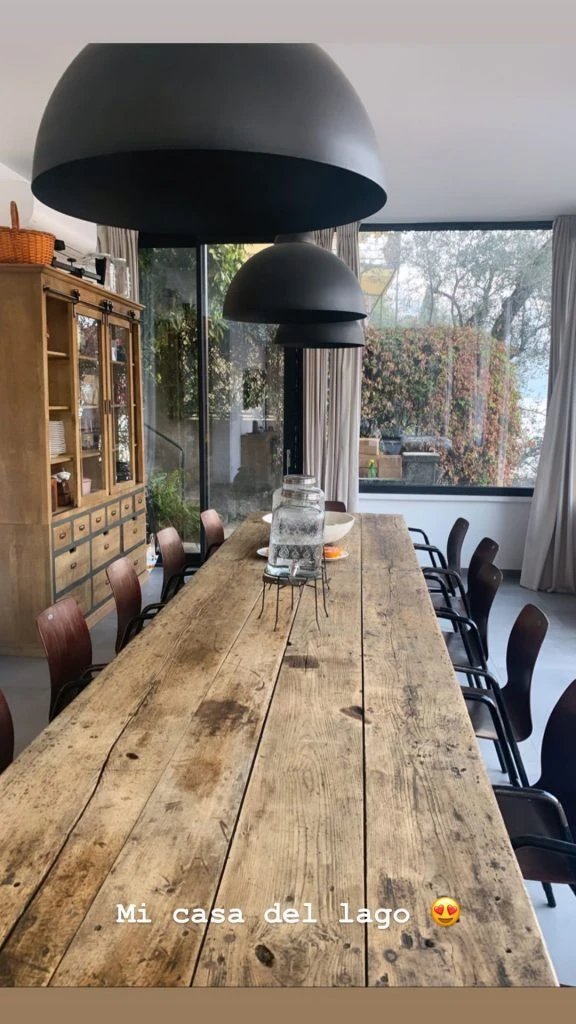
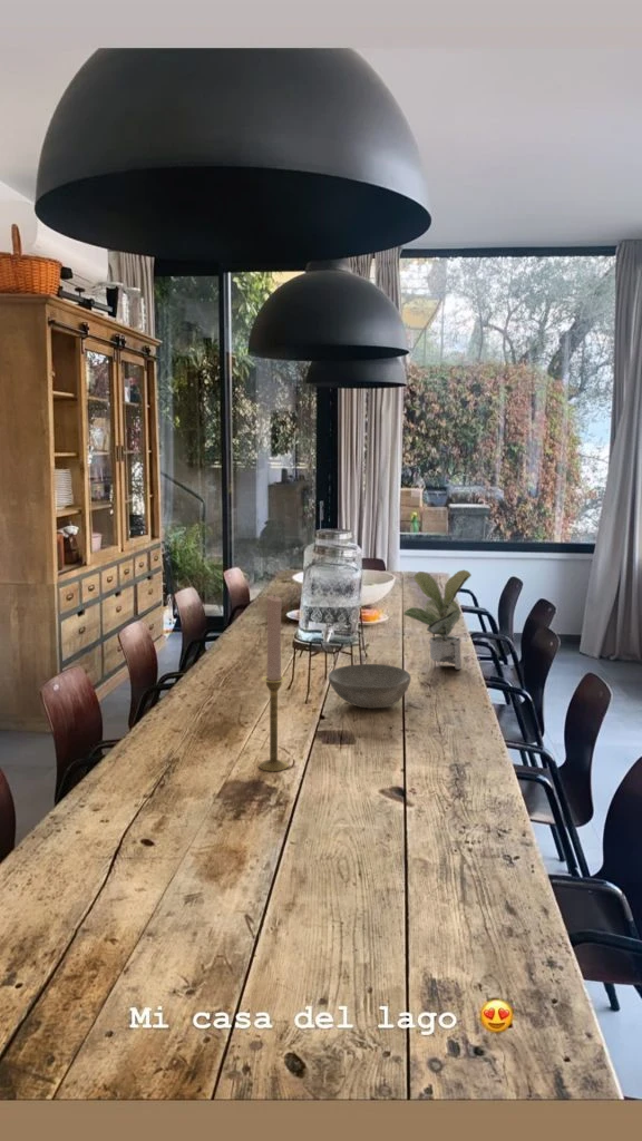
+ candlestick (273, 681)
+ bowl (368, 689)
+ potted plant (436, 618)
